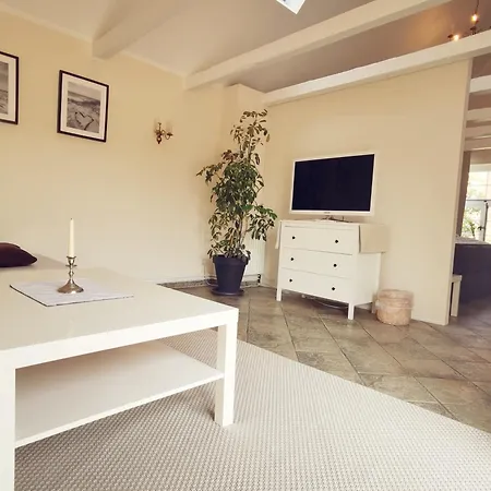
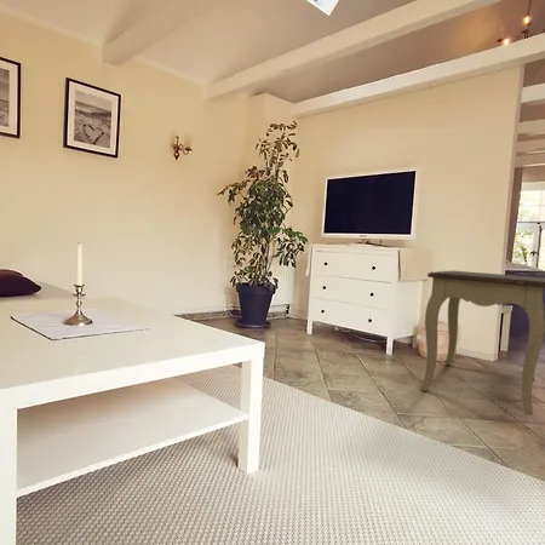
+ side table (486, 305)
